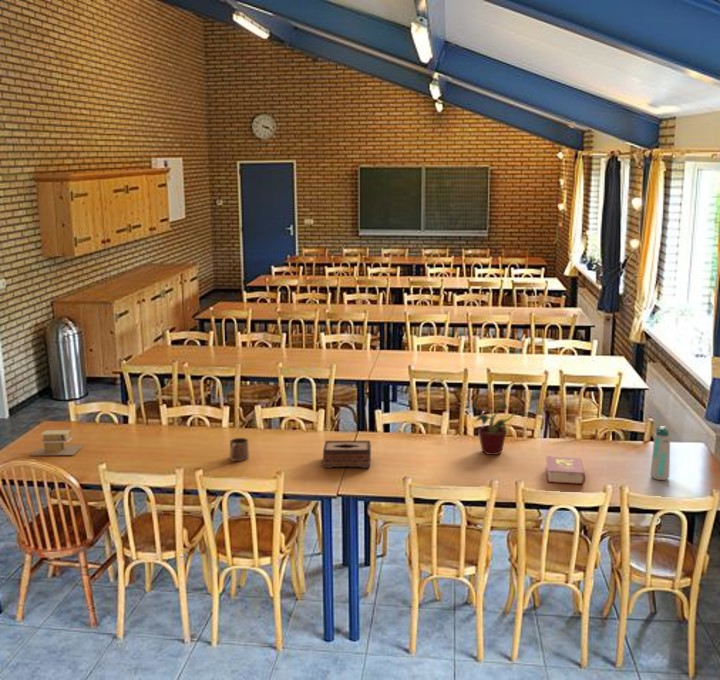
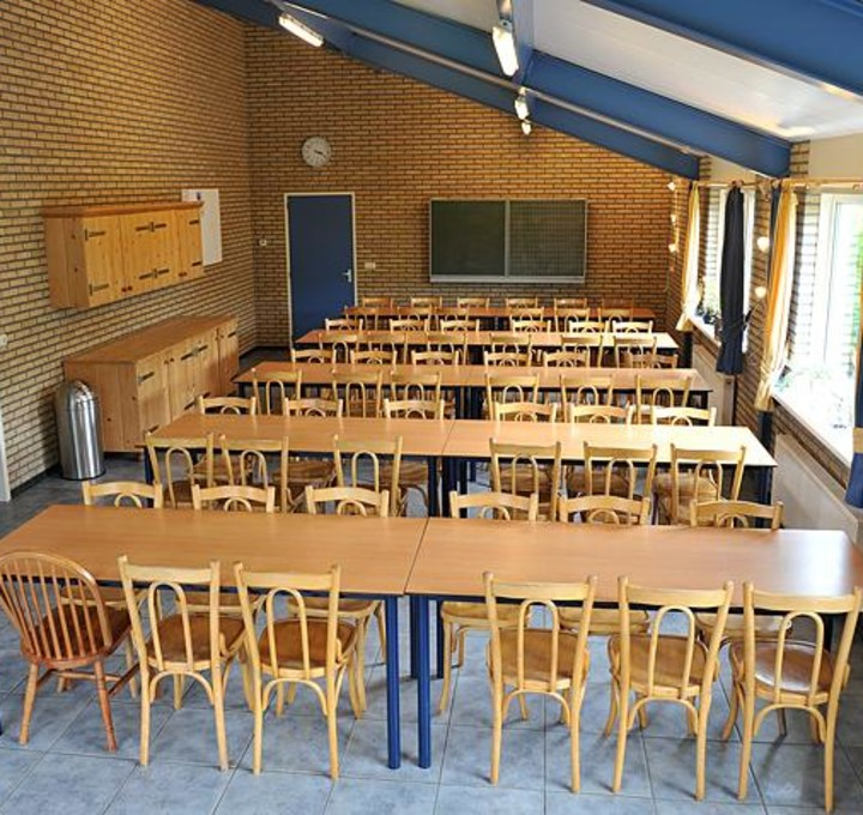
- book (564, 469)
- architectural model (56, 441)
- tissue box (347, 454)
- mug (237, 450)
- water bottle (661, 452)
- potted plant (504, 423)
